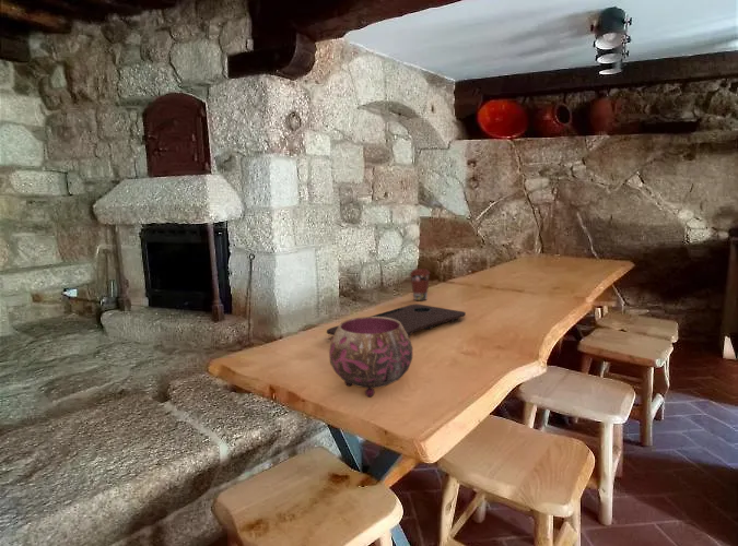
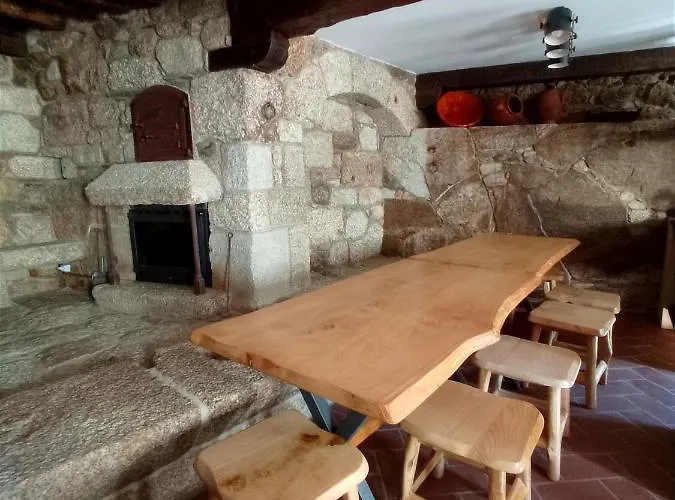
- cutting board (400, 322)
- bowl (371, 355)
- coffee cup (420, 284)
